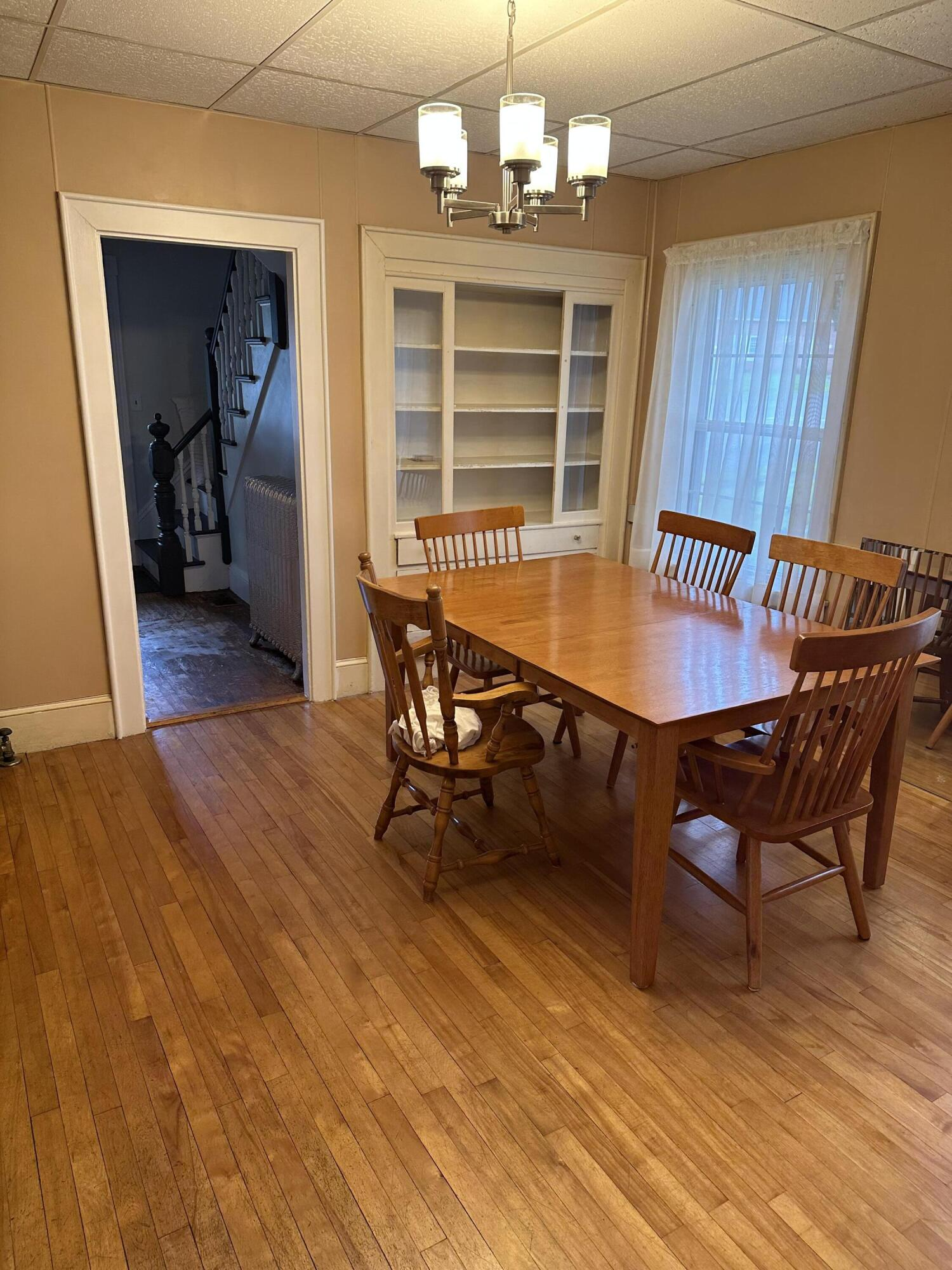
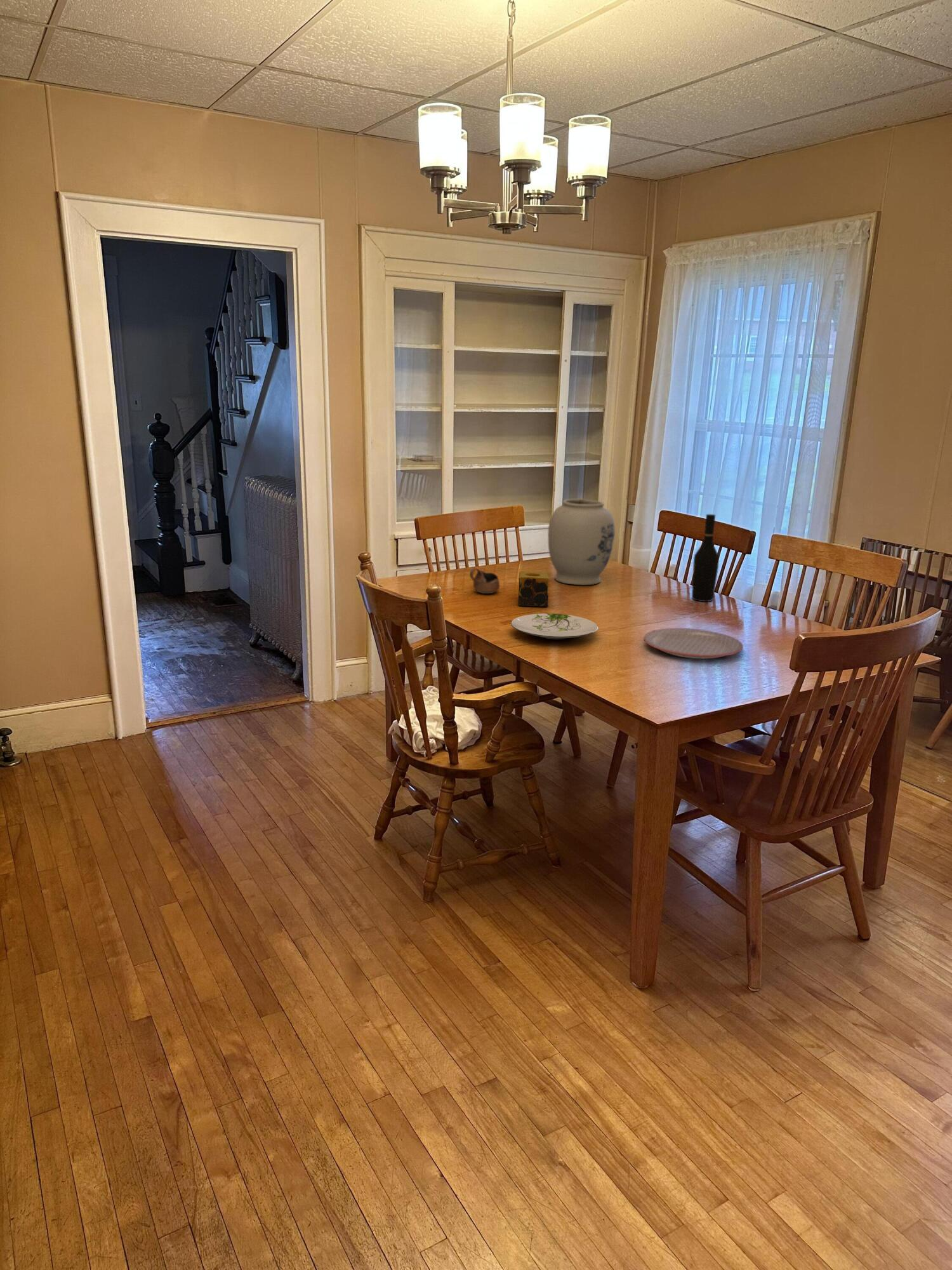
+ cup (483, 579)
+ plate (554, 629)
+ vase (581, 541)
+ wine bottle (706, 558)
+ plate (692, 645)
+ candle (533, 589)
